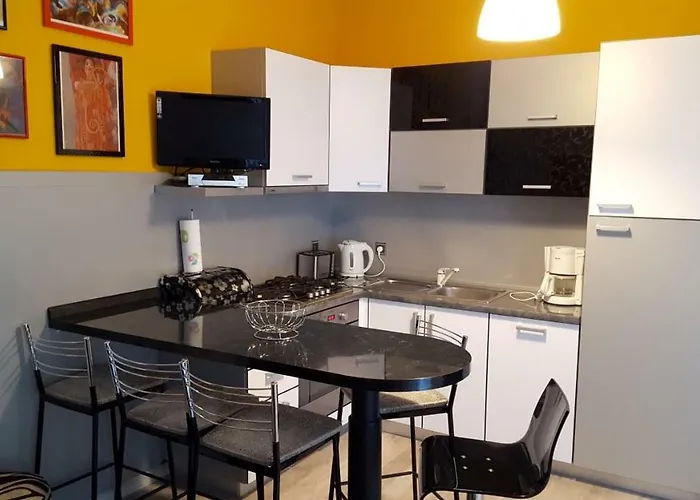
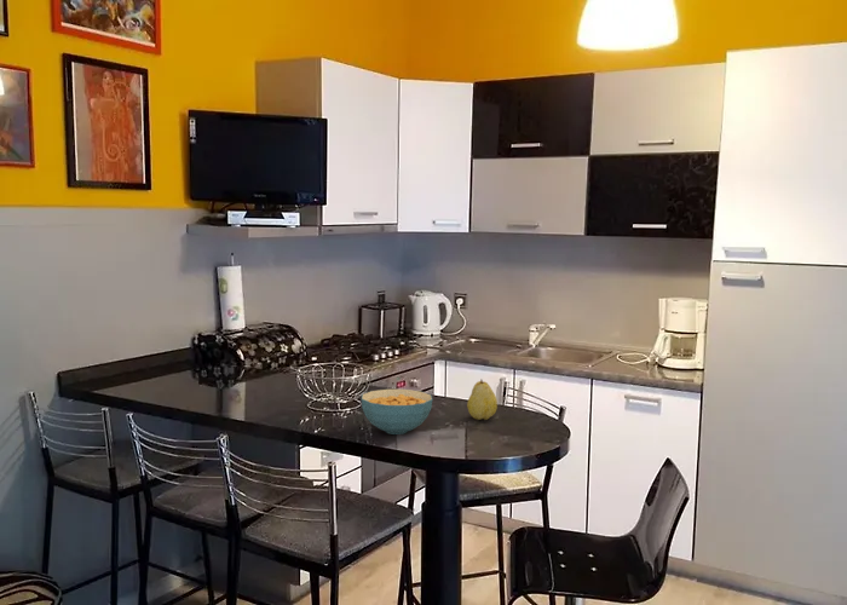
+ fruit (482, 398)
+ cereal bowl (396, 414)
